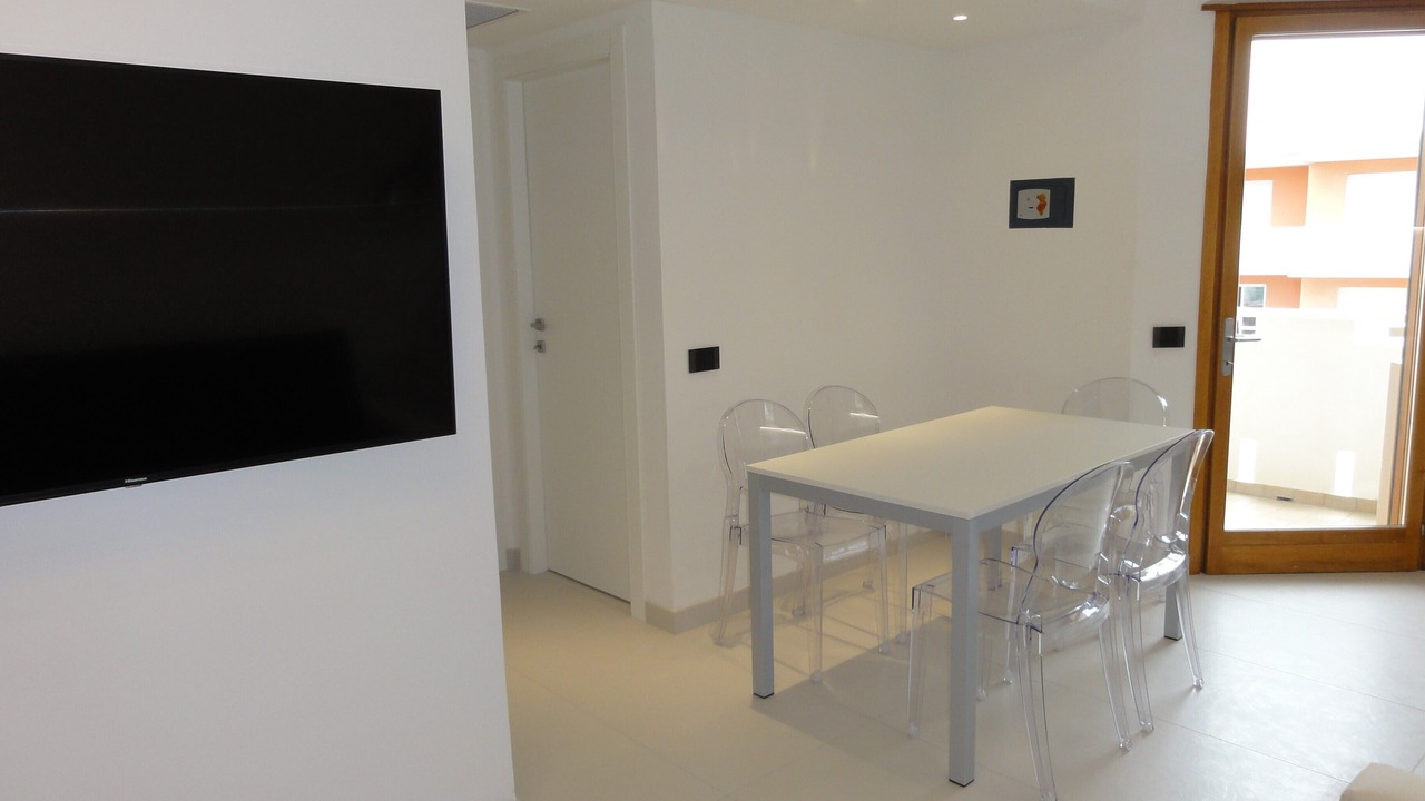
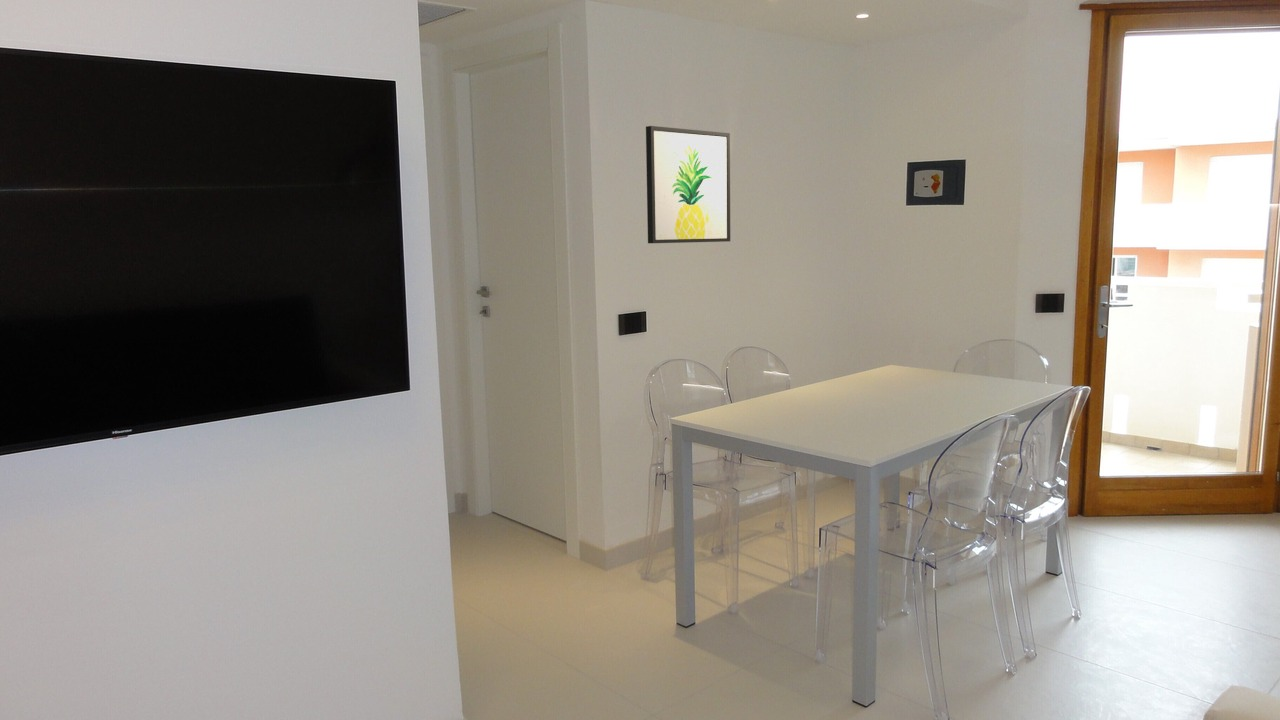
+ wall art (690, 186)
